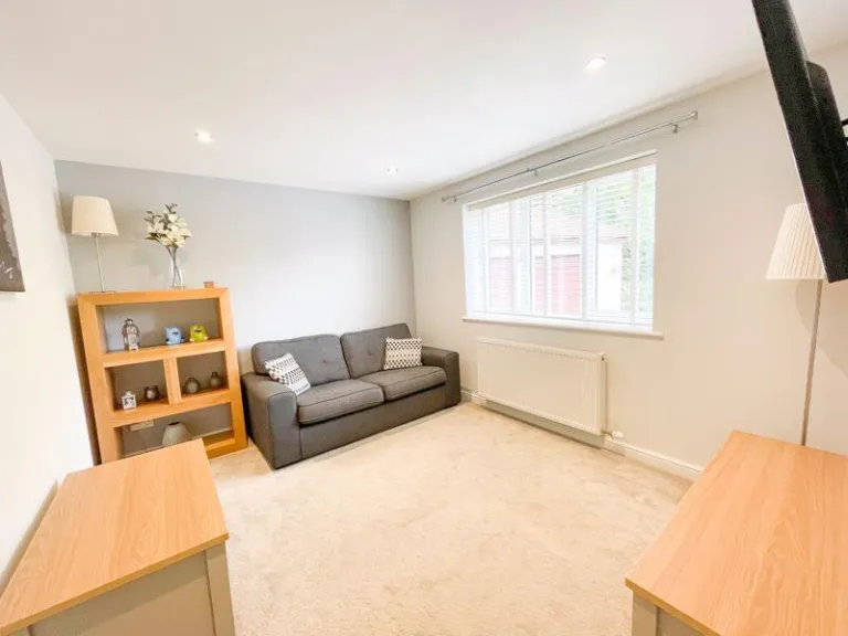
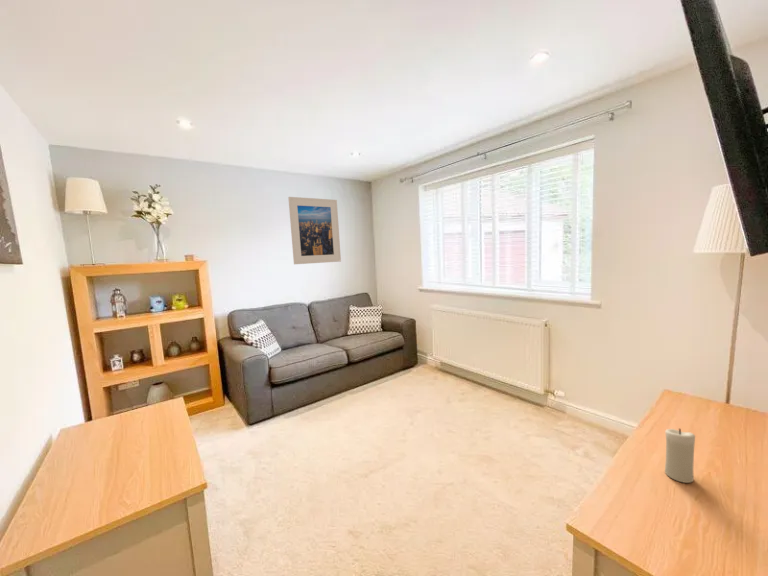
+ candle (679, 451)
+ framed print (316, 231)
